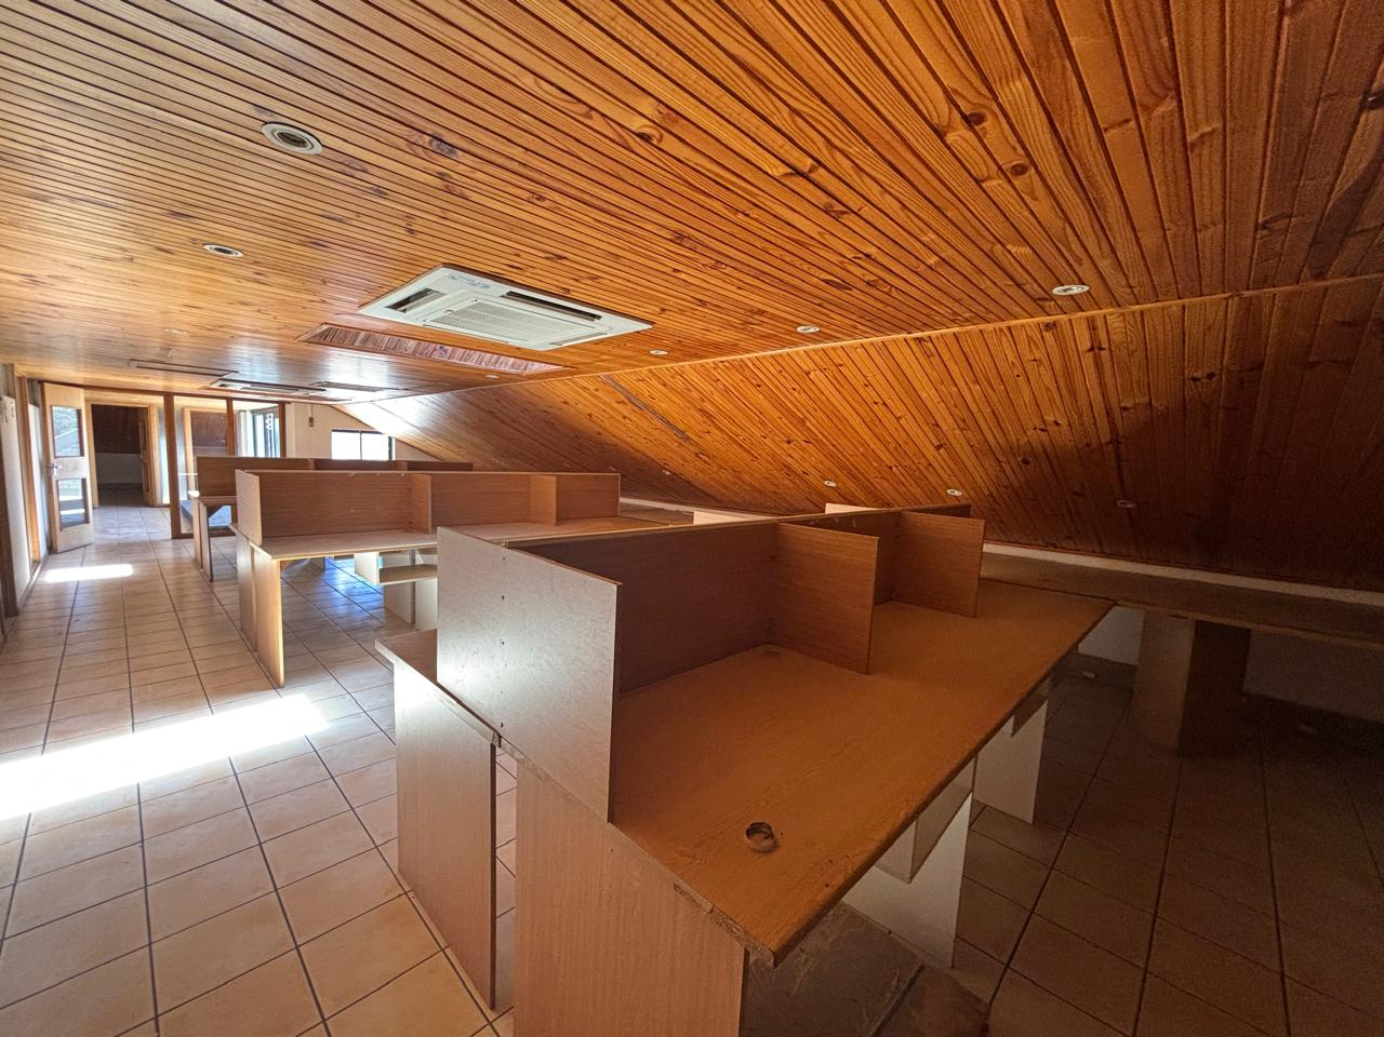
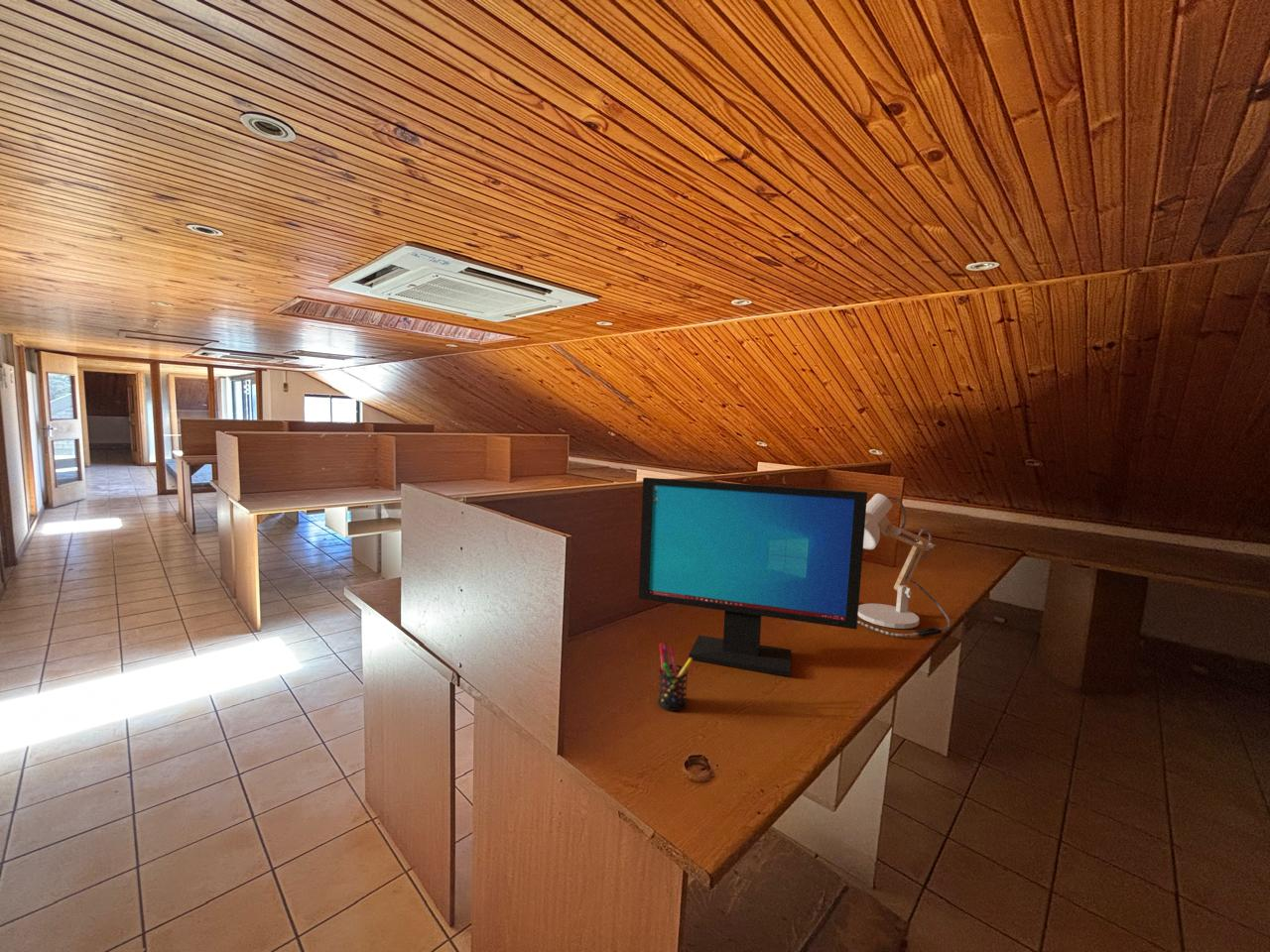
+ computer monitor (744, 571)
+ desk lamp (904, 564)
+ pen holder (670, 675)
